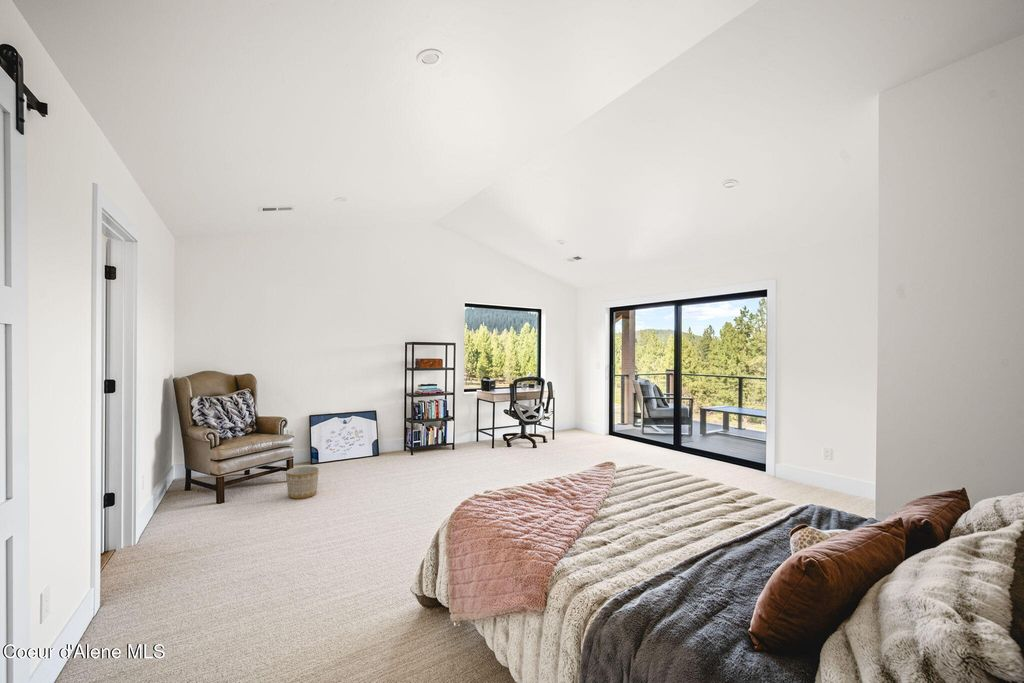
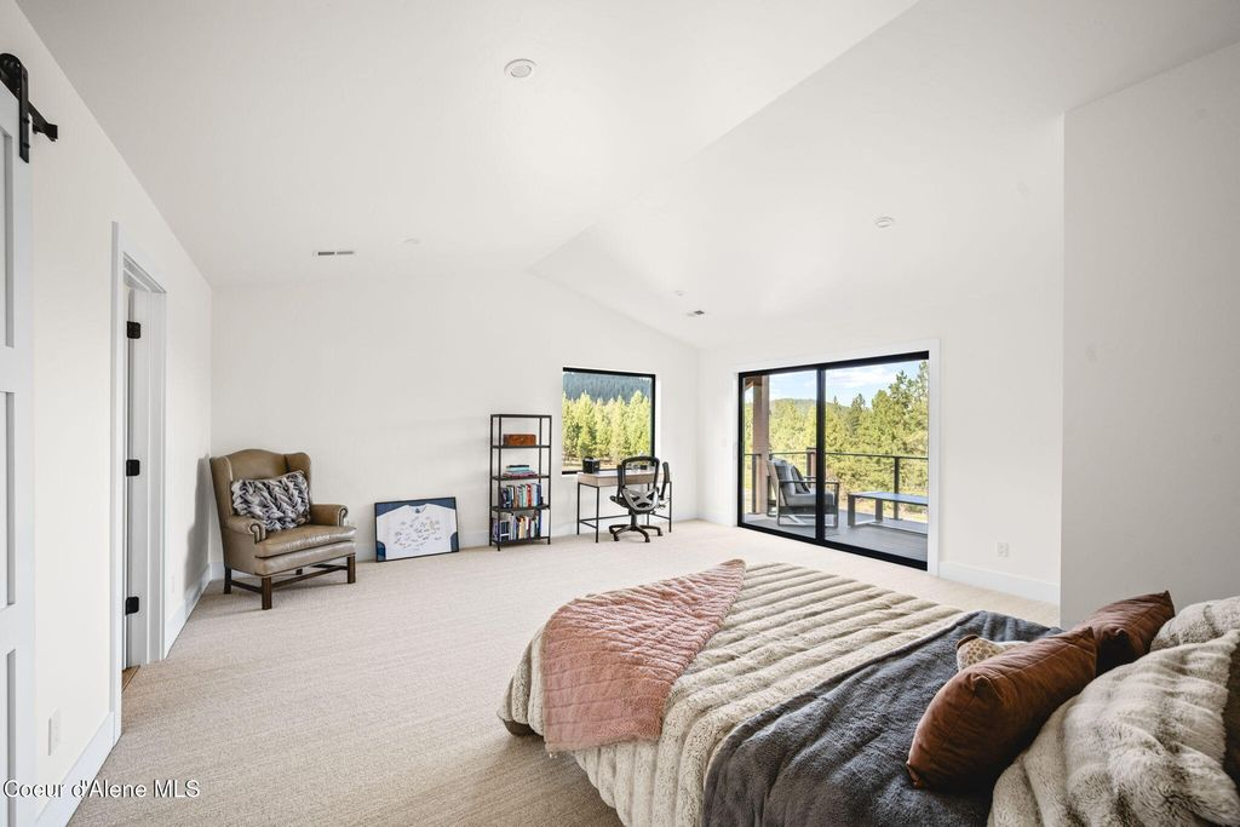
- planter (302, 482)
